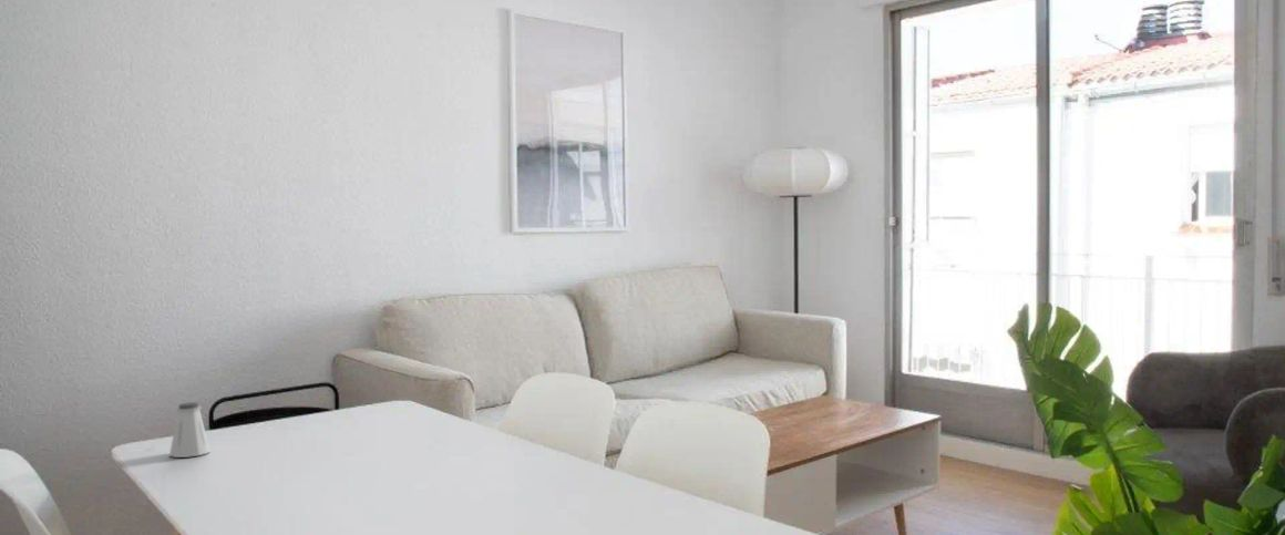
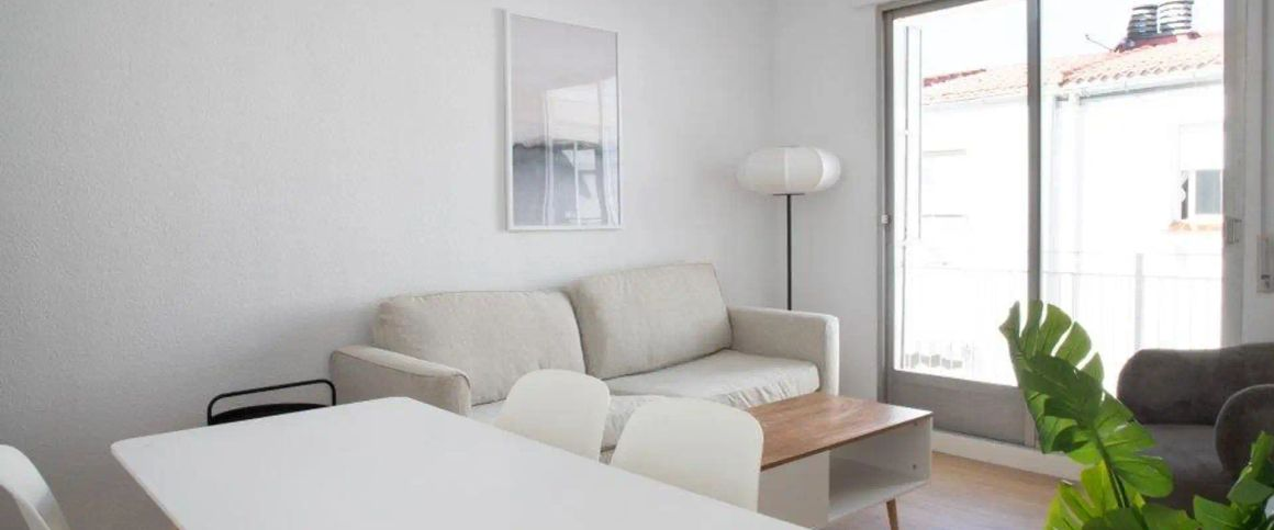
- saltshaker (188, 428)
